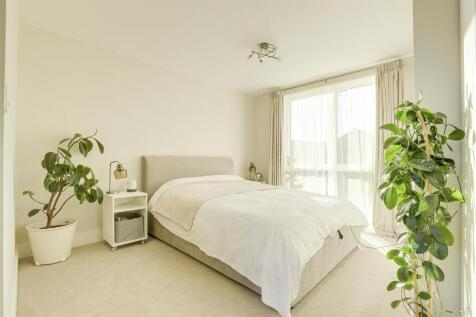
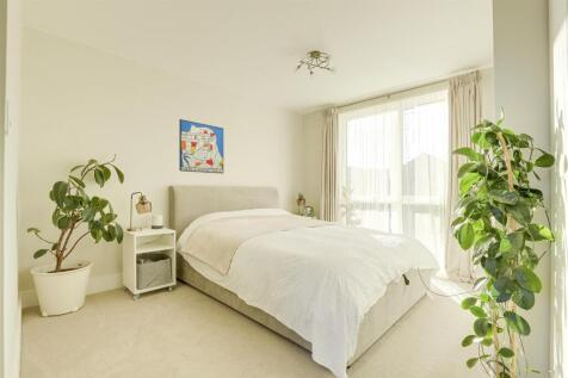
+ wall art (203, 148)
